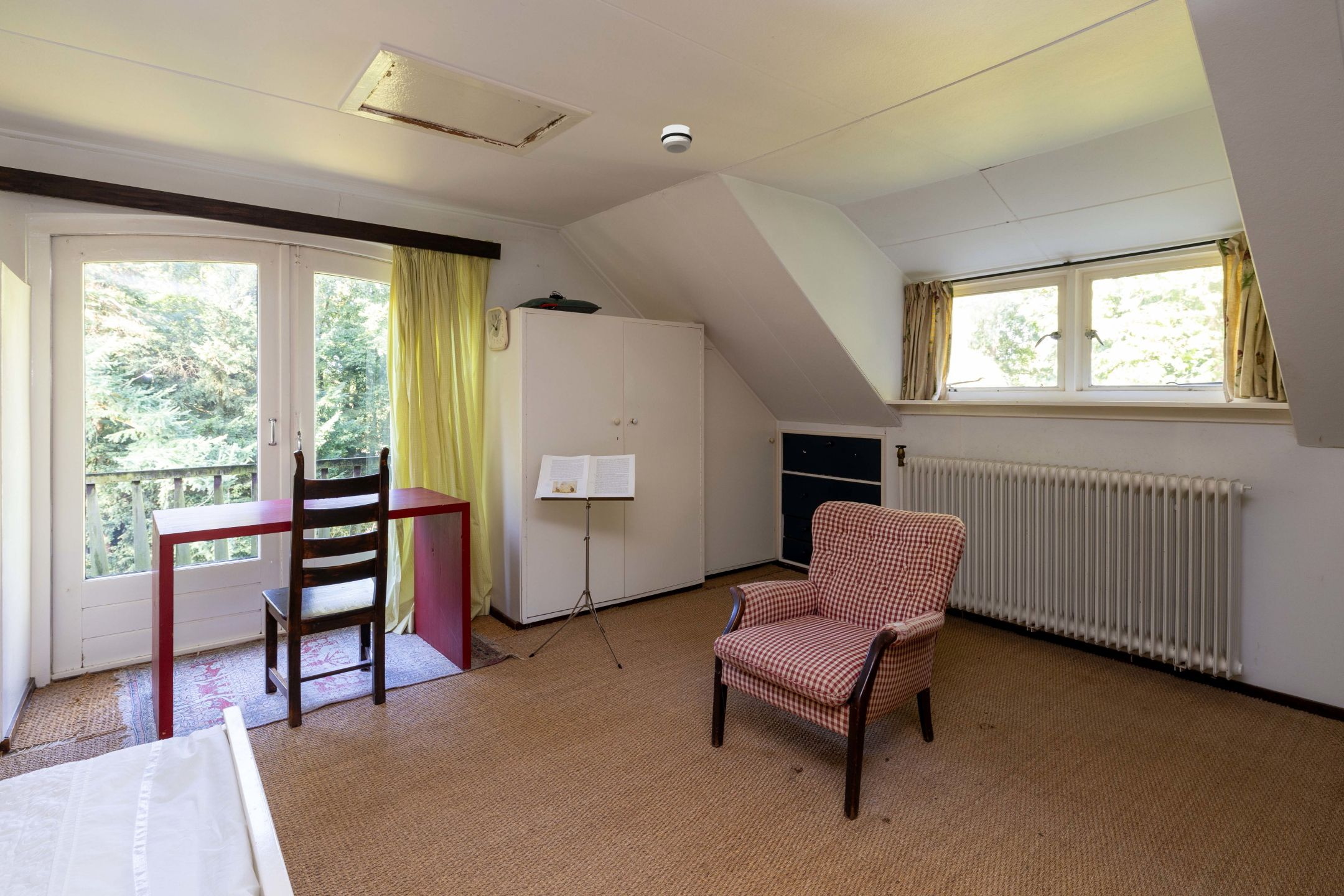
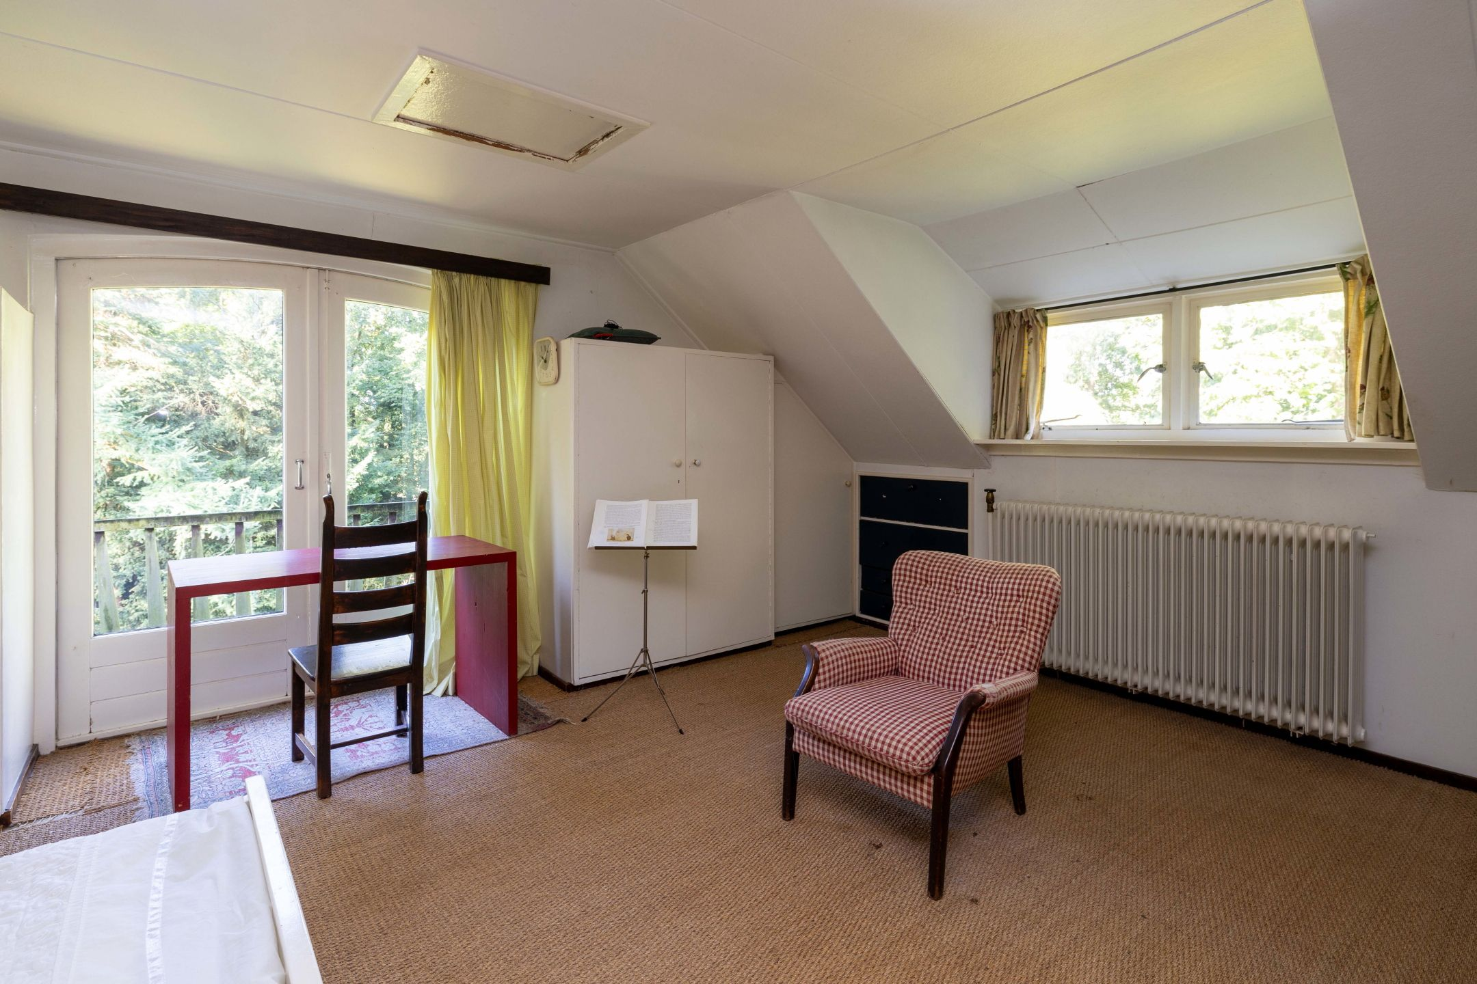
- smoke detector (676, 139)
